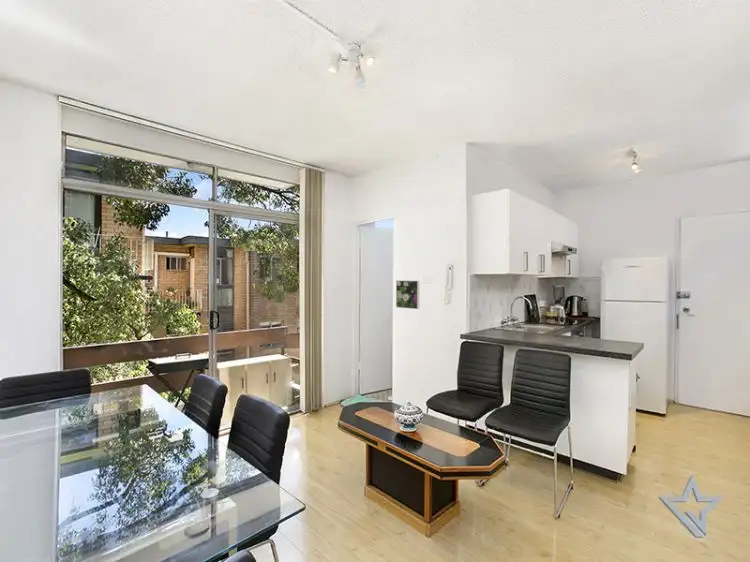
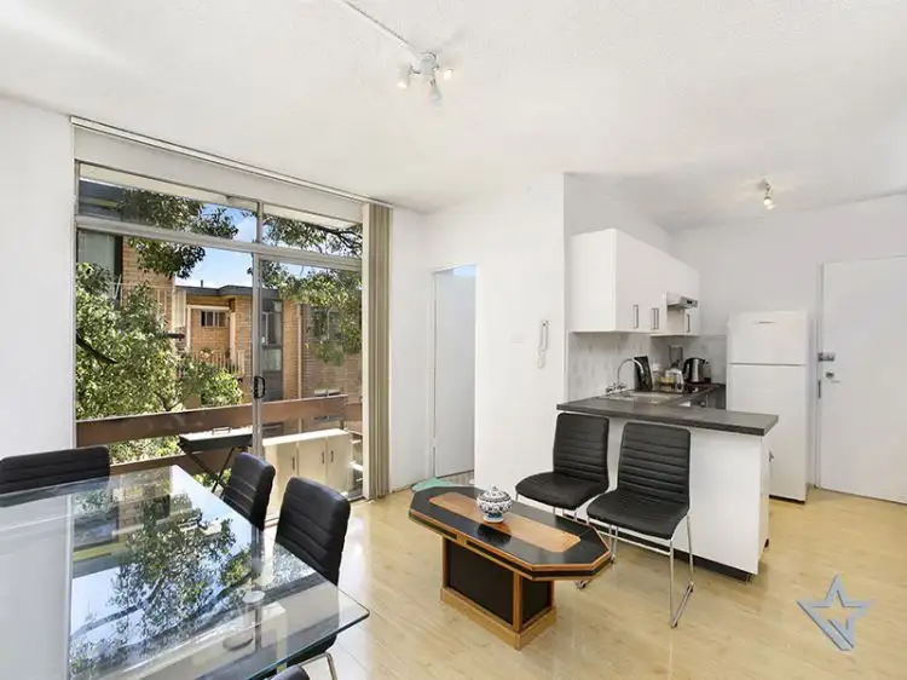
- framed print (407, 294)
